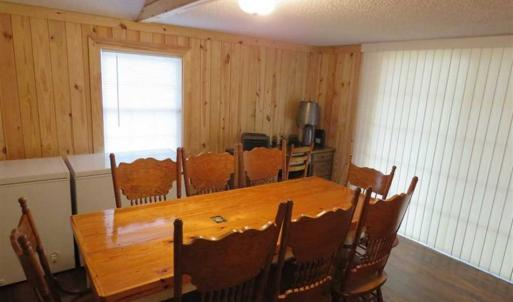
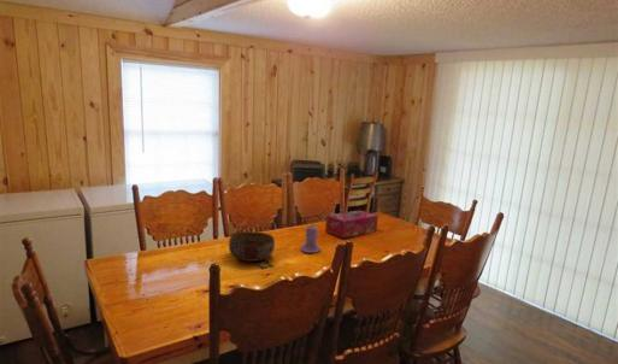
+ candle (311, 235)
+ bowl (251, 247)
+ tissue box (352, 223)
